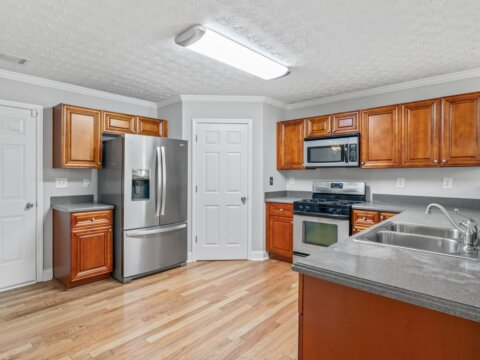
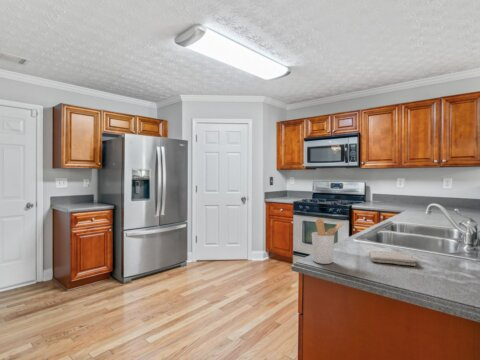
+ utensil holder (328, 240)
+ washcloth (391, 257)
